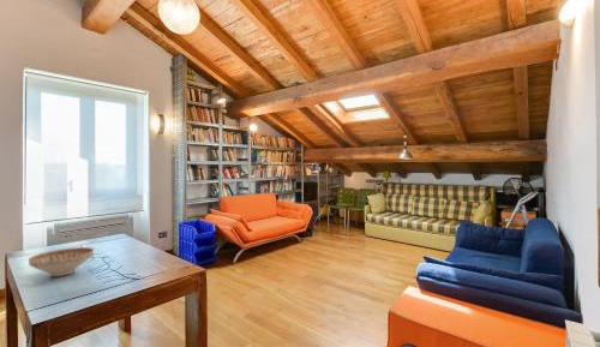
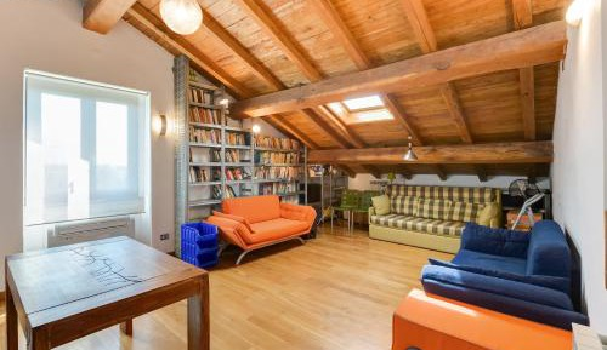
- decorative bowl (62, 263)
